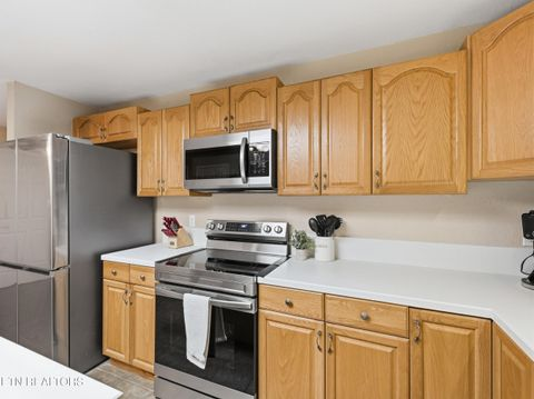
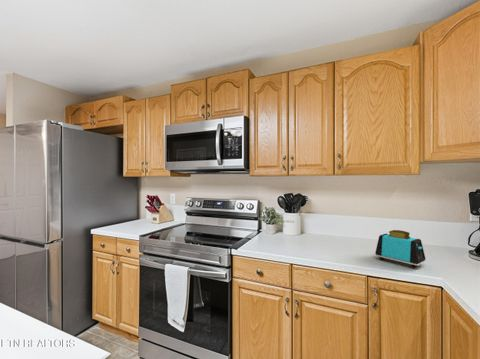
+ toaster (399, 246)
